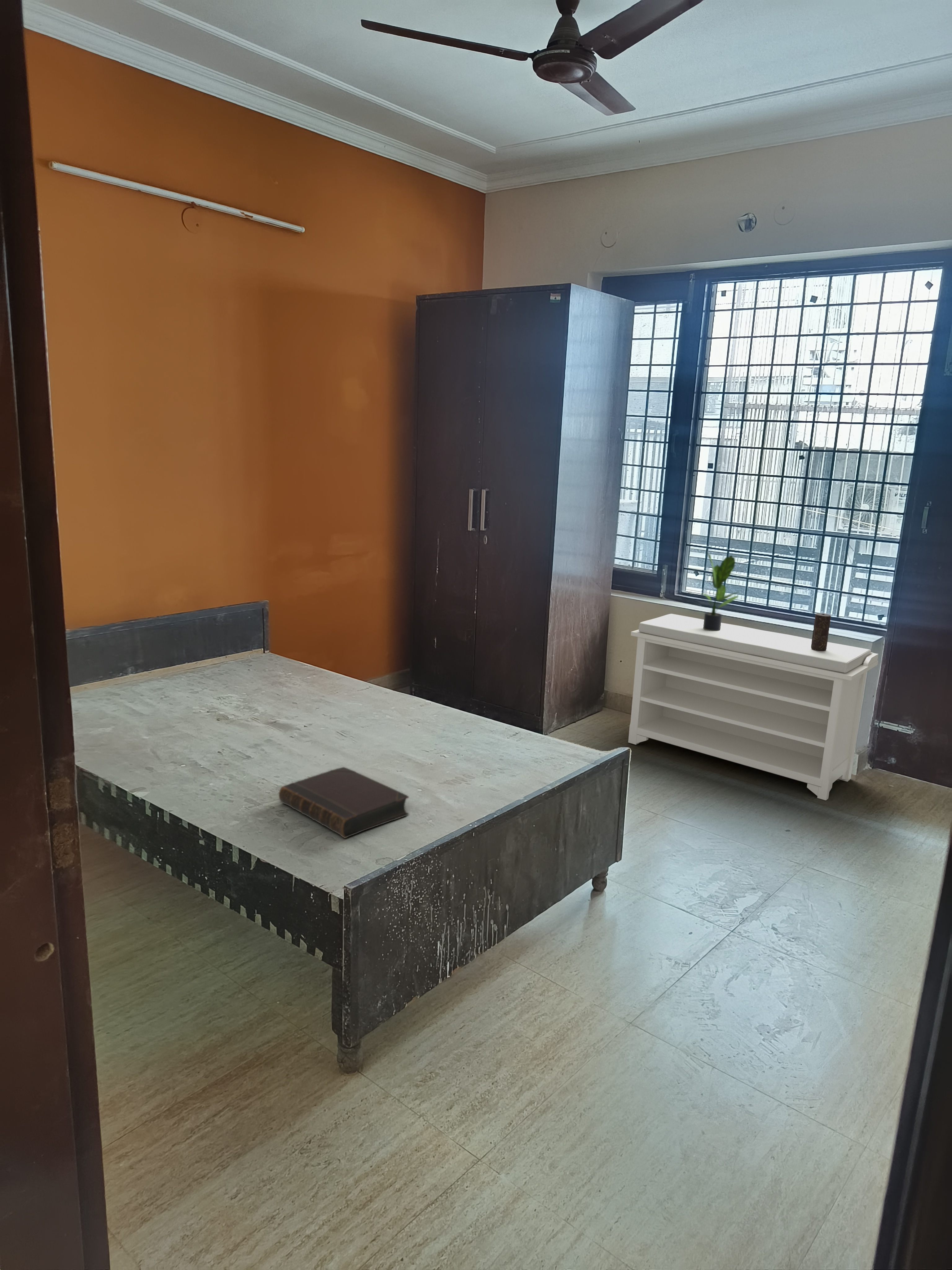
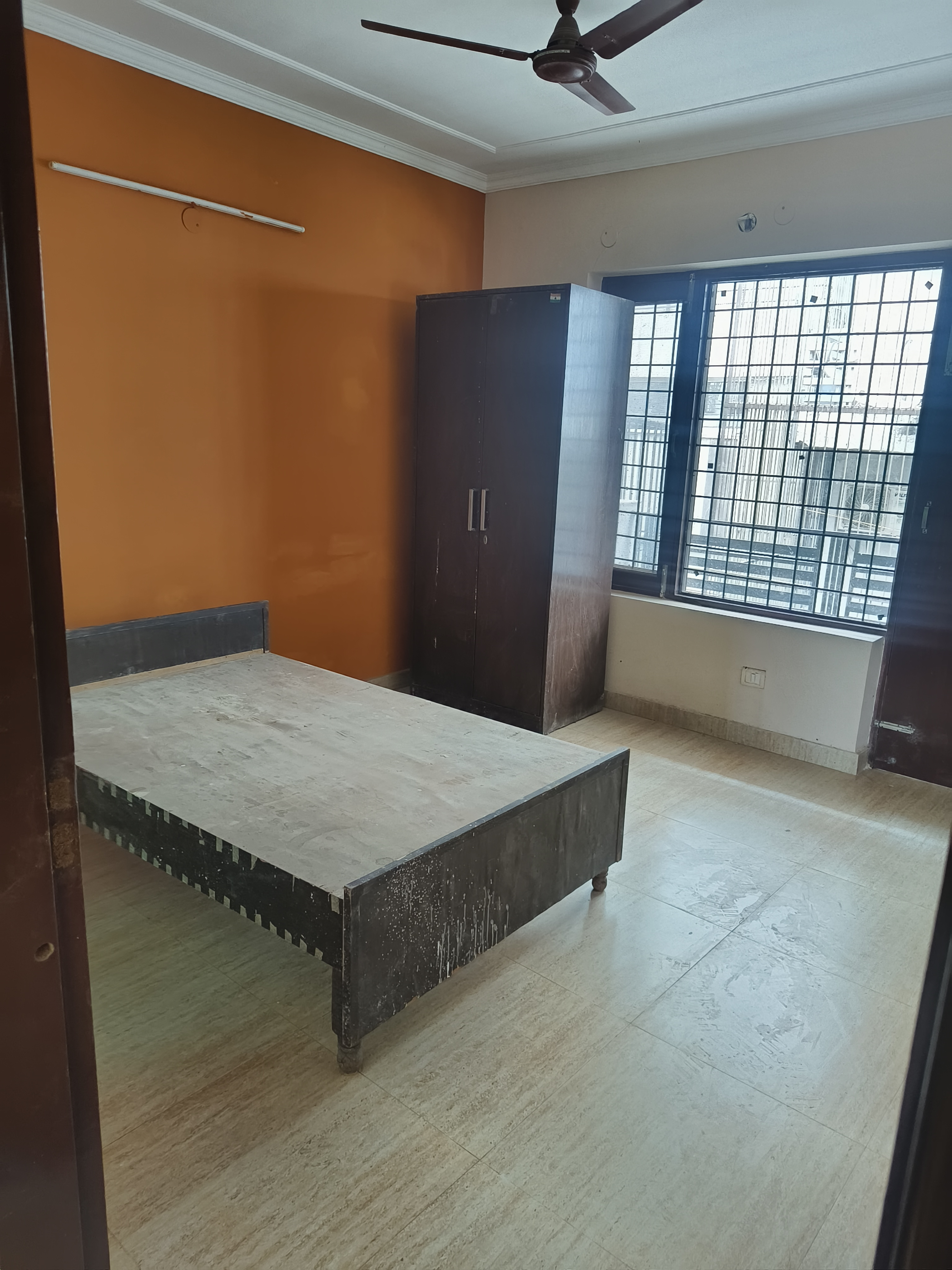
- candle (821, 631)
- bench (743, 699)
- book (343, 799)
- potted plant (721, 591)
